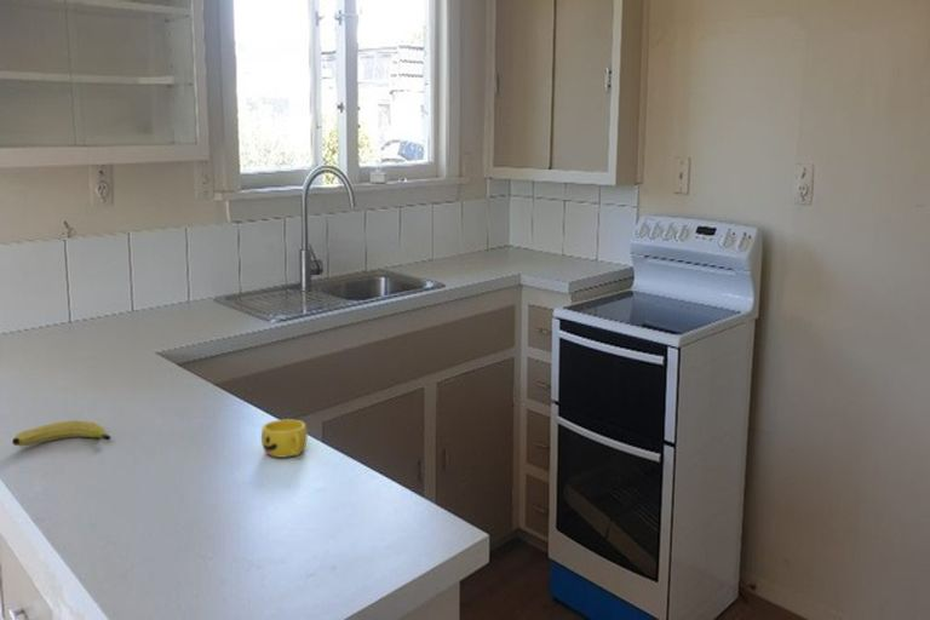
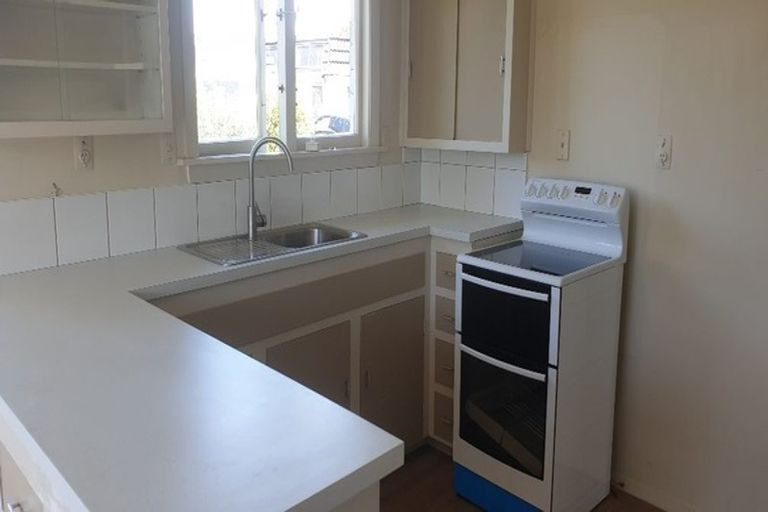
- fruit (67, 435)
- cup (287, 440)
